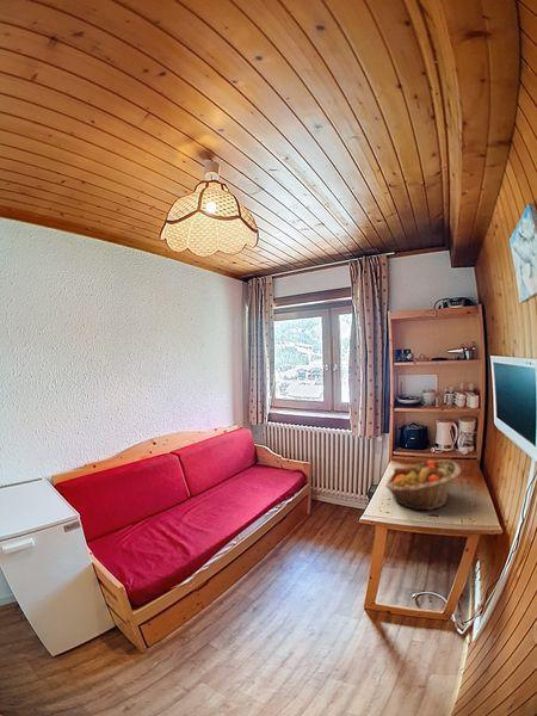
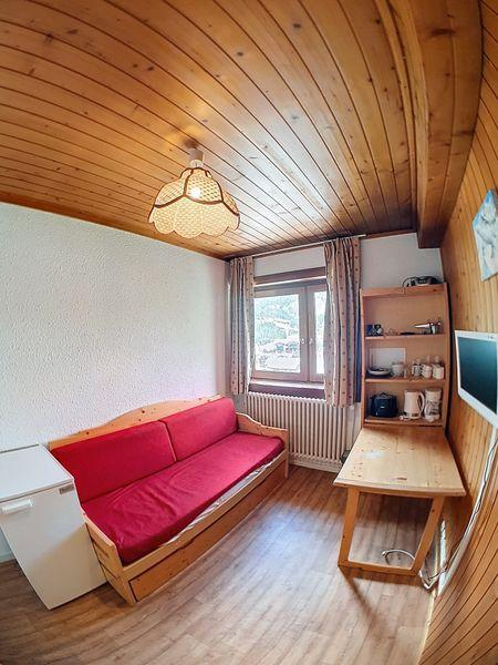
- fruit basket (422, 481)
